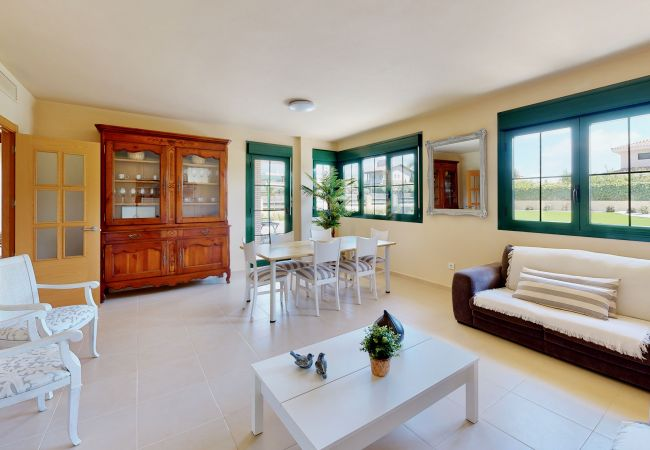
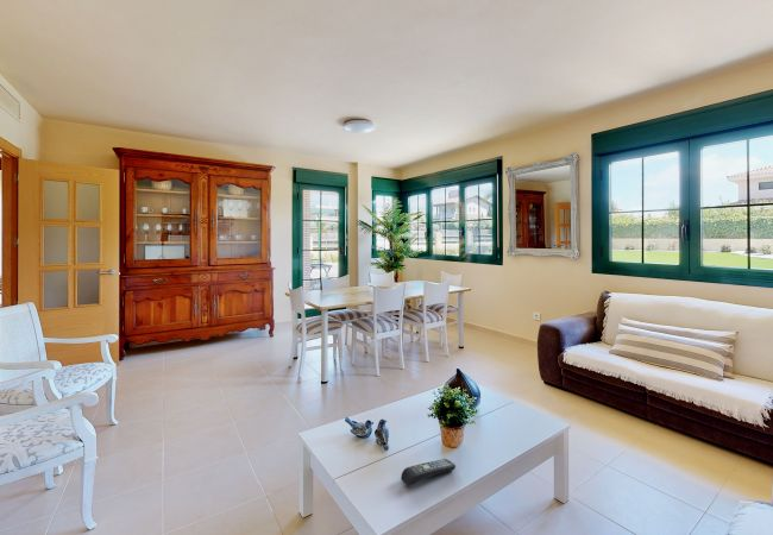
+ remote control (428, 470)
